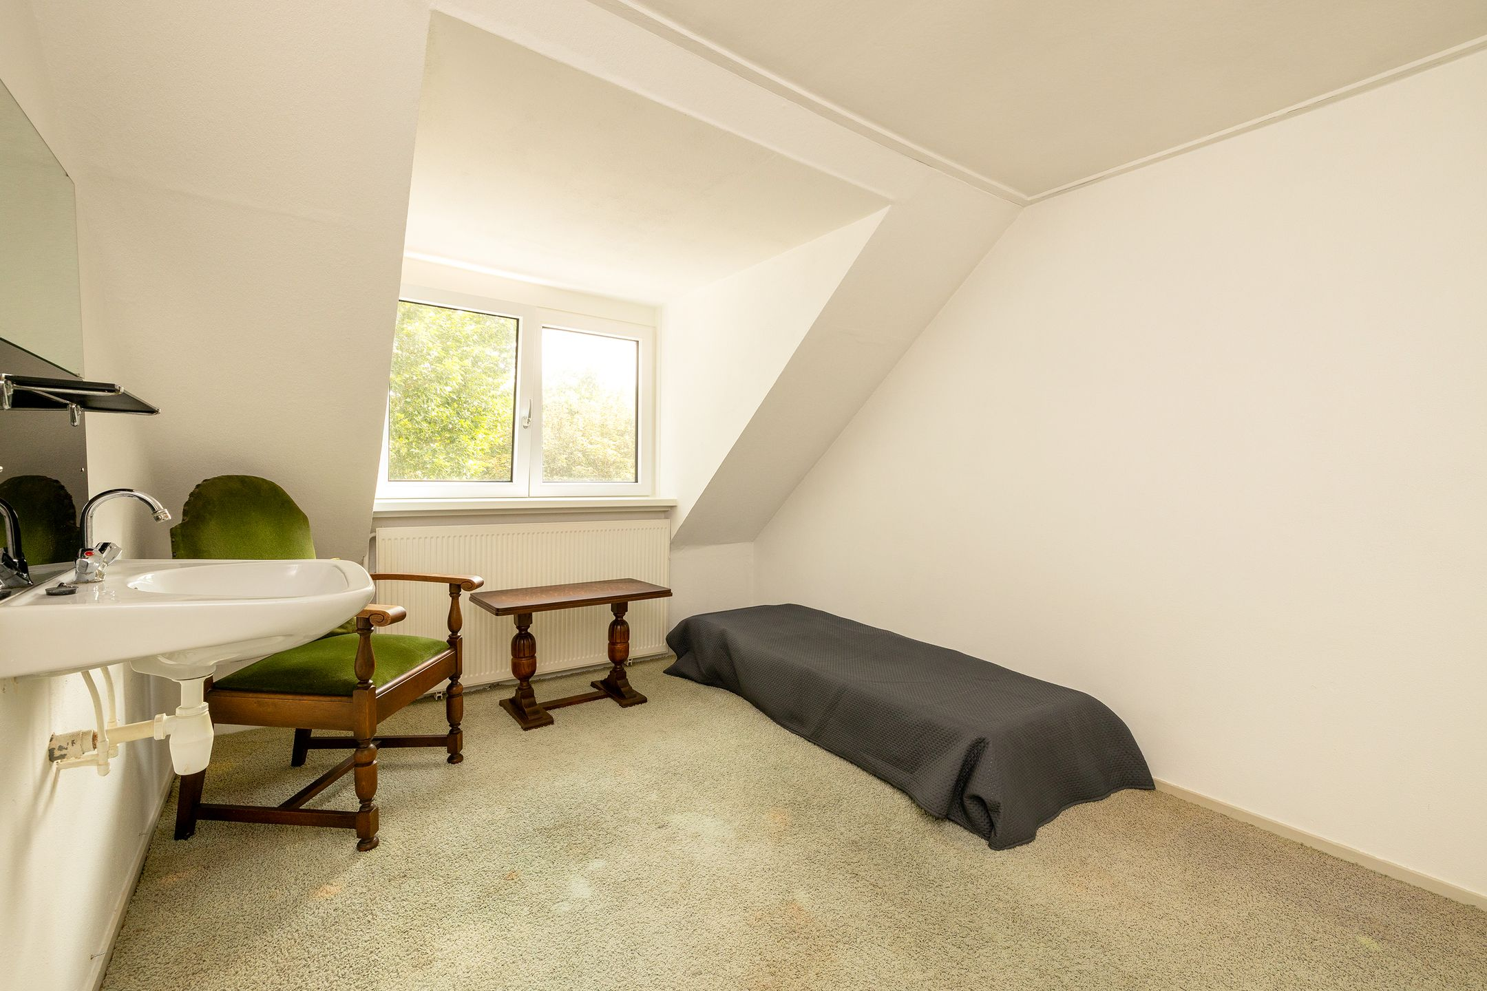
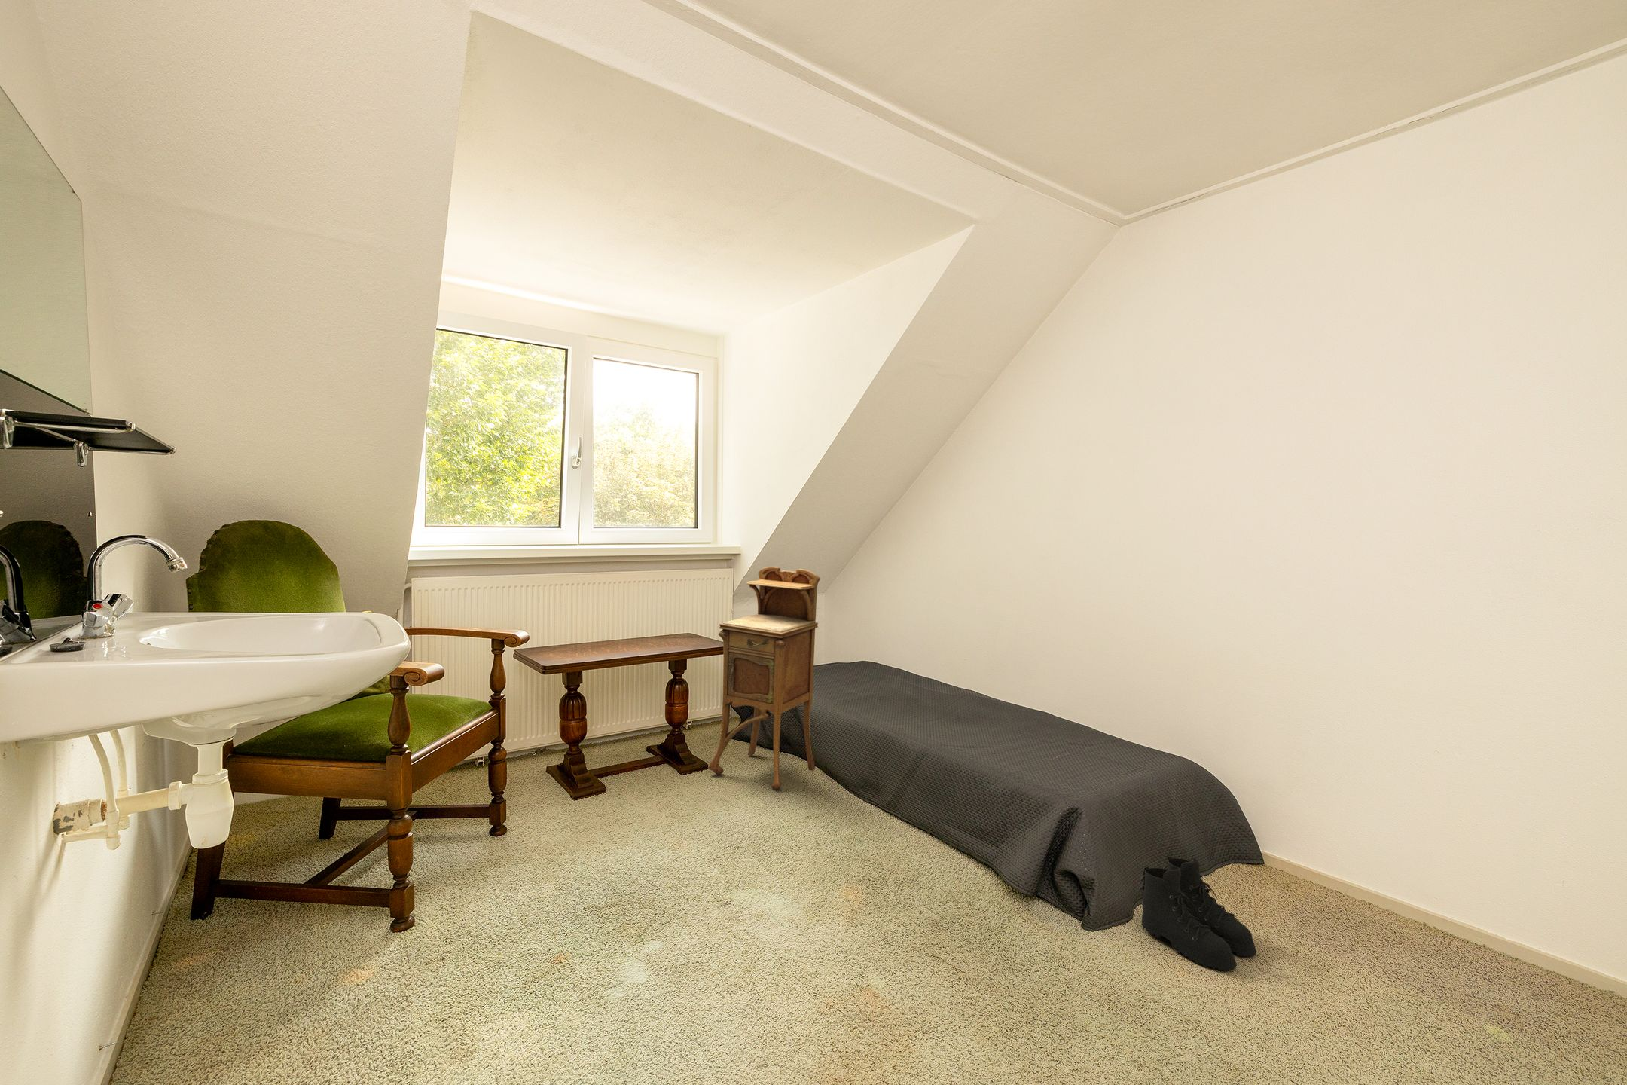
+ nightstand (767, 671)
+ boots (1197, 905)
